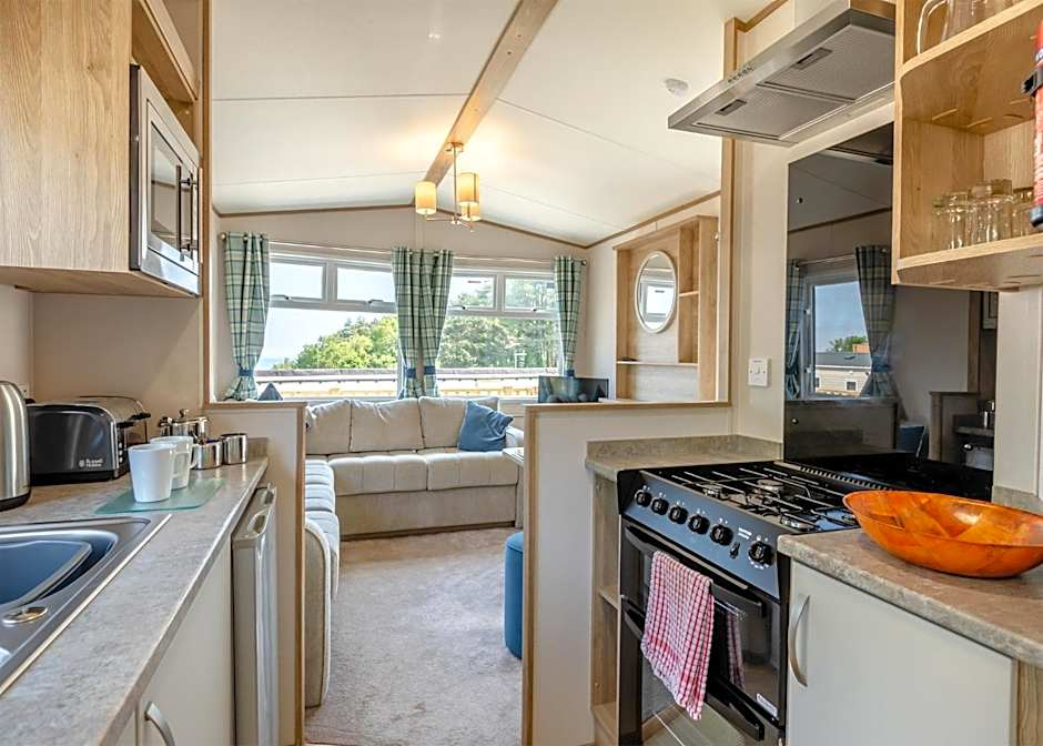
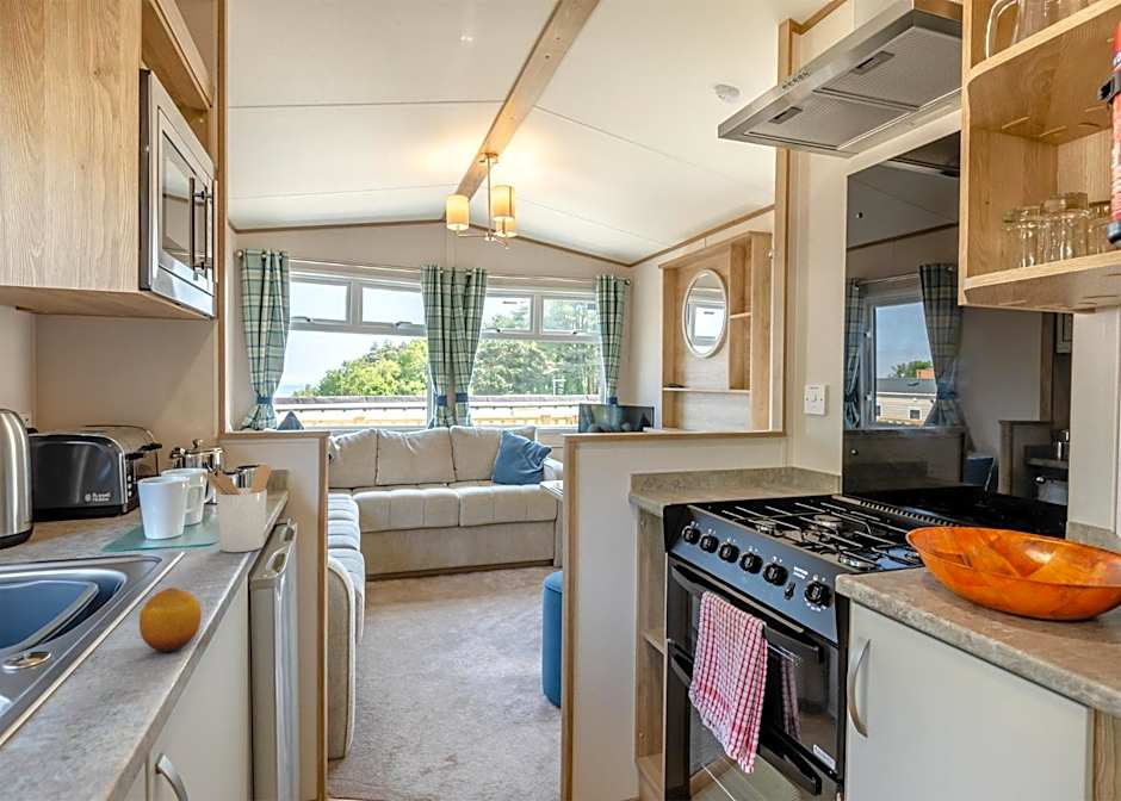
+ utensil holder (234, 507)
+ fruit (171, 617)
